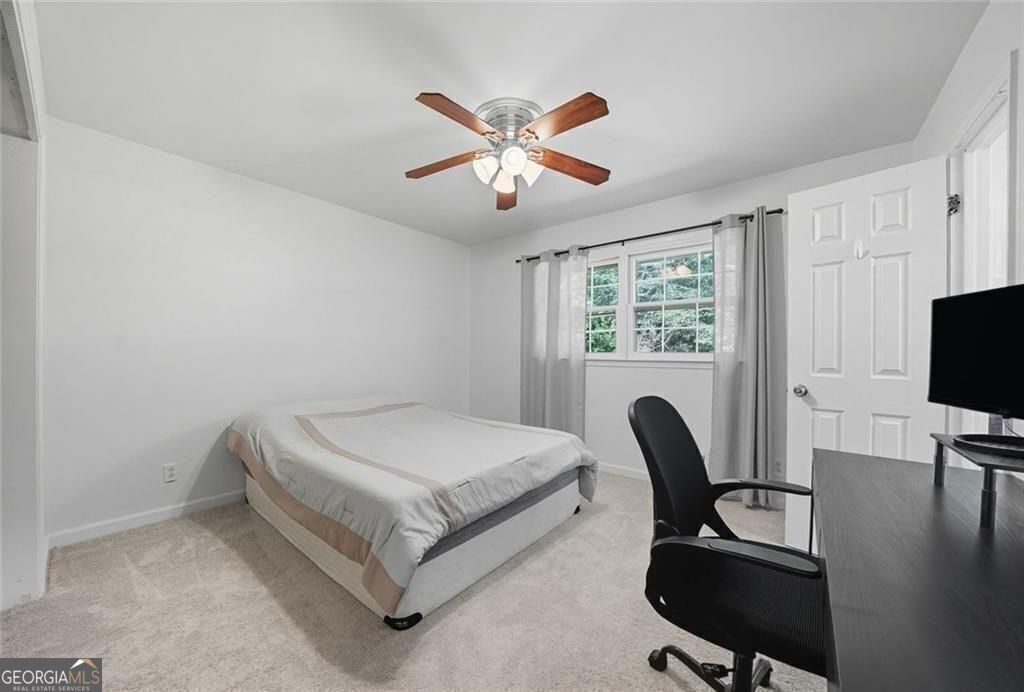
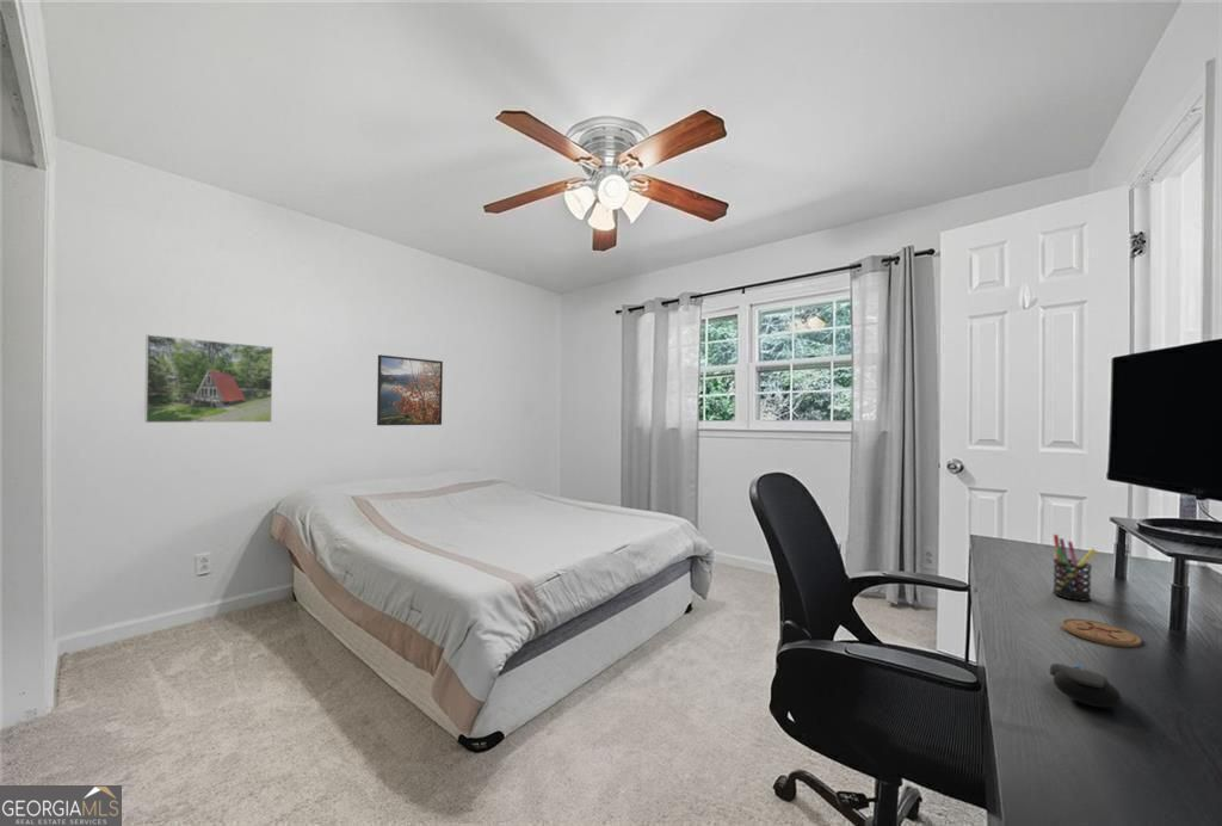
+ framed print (411, 392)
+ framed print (212, 382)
+ coaster (1099, 631)
+ pen holder (1067, 566)
+ computer mouse (1081, 680)
